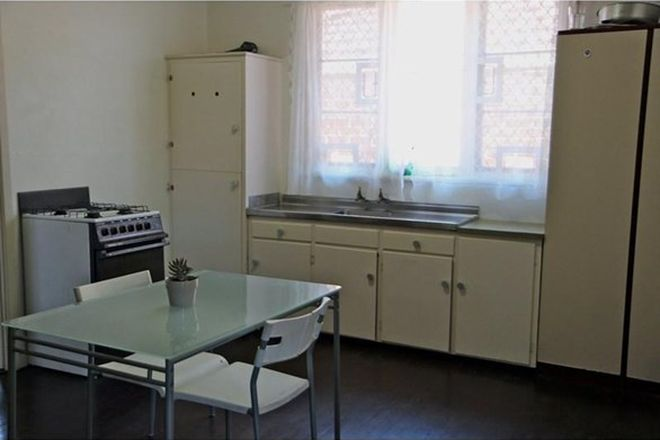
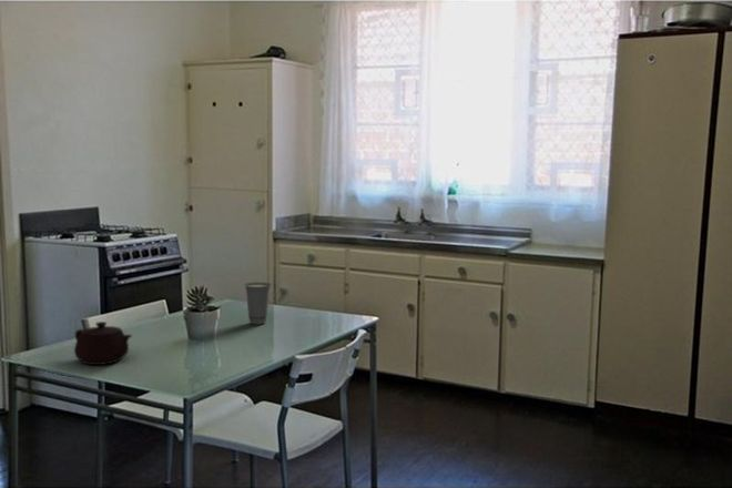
+ teapot (103, 342)
+ cup (257, 303)
